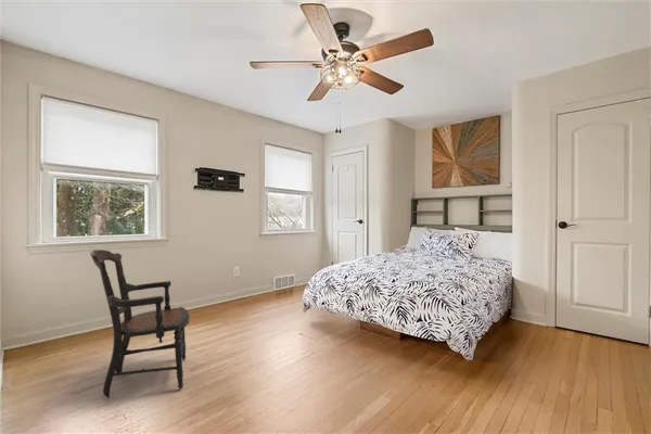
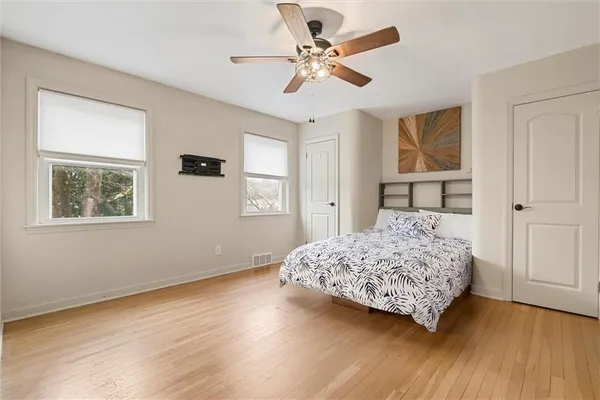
- armchair (143, 314)
